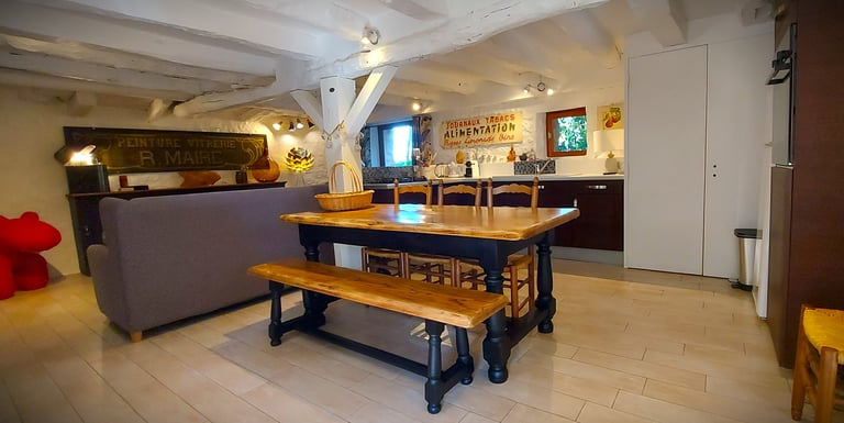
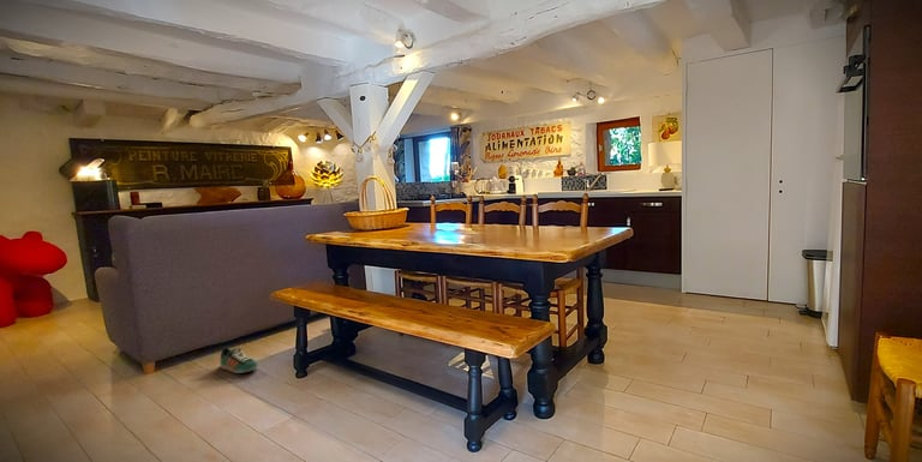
+ sneaker (237, 359)
